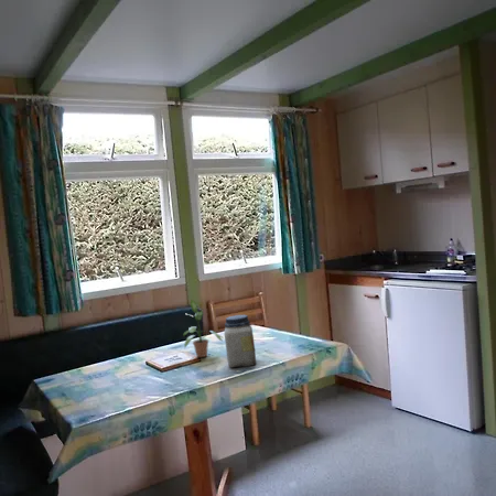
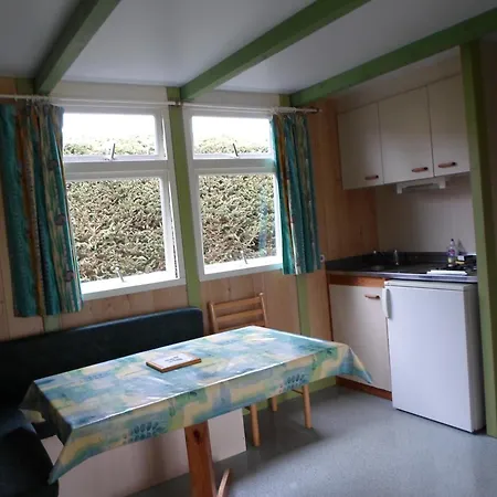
- potted plant (198, 326)
- jar (239, 339)
